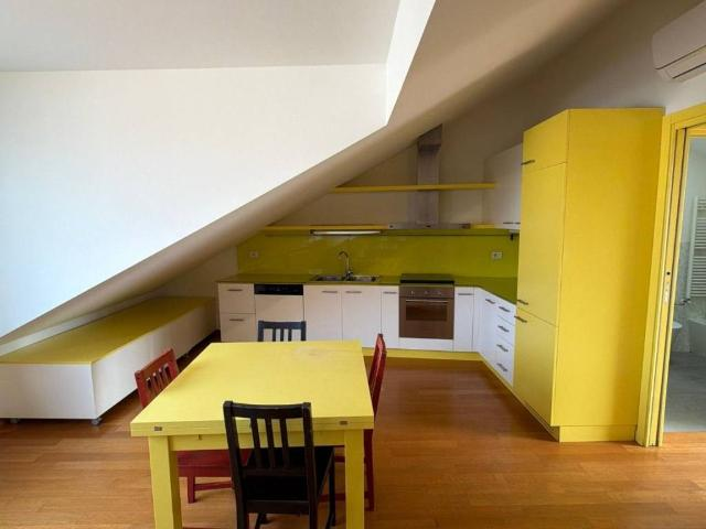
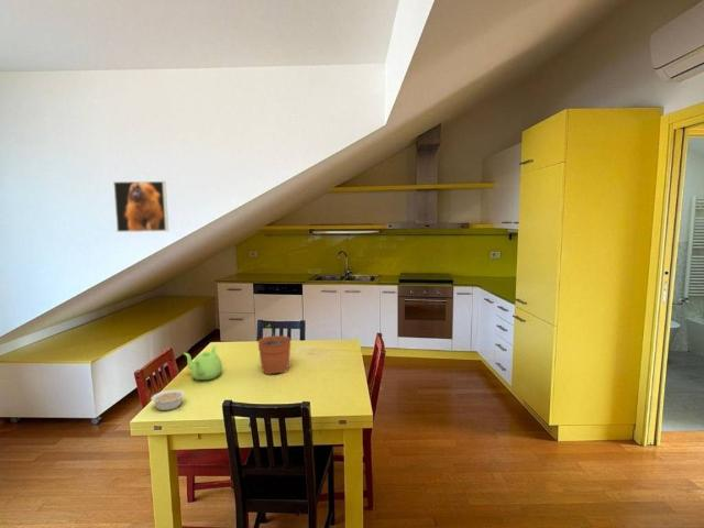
+ teapot (201, 364)
+ legume (169, 399)
+ plant pot (274, 348)
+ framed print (141, 207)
